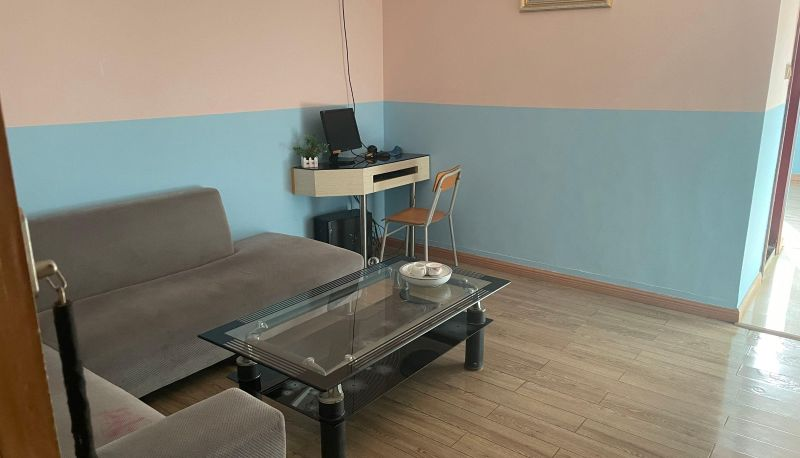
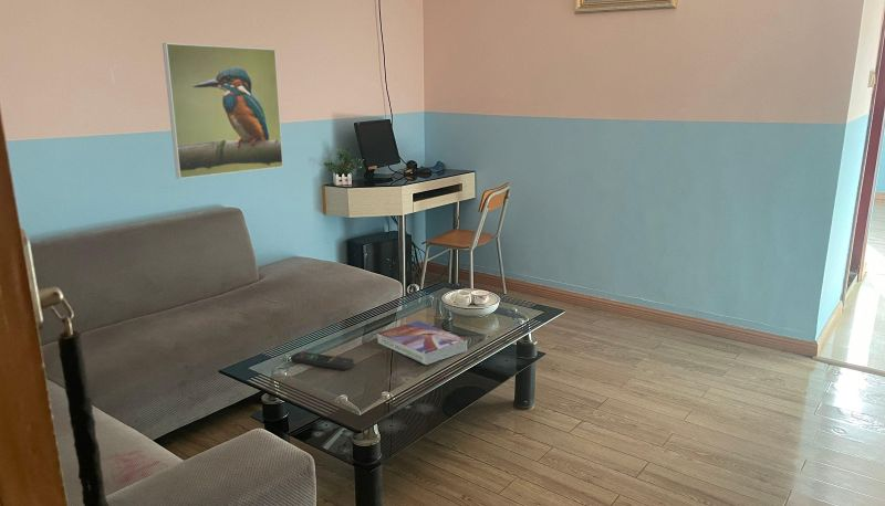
+ remote control (322, 360)
+ textbook (421, 341)
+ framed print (228, 110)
